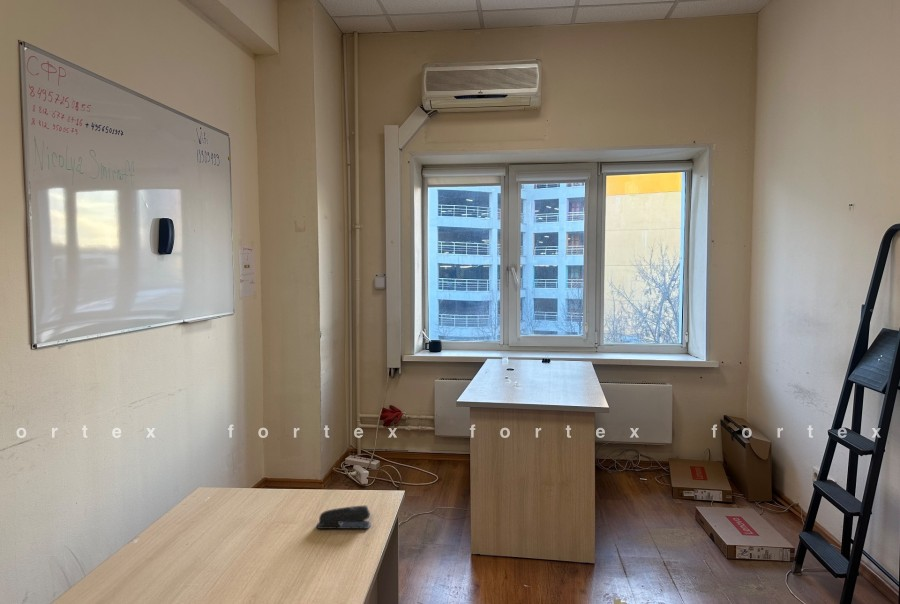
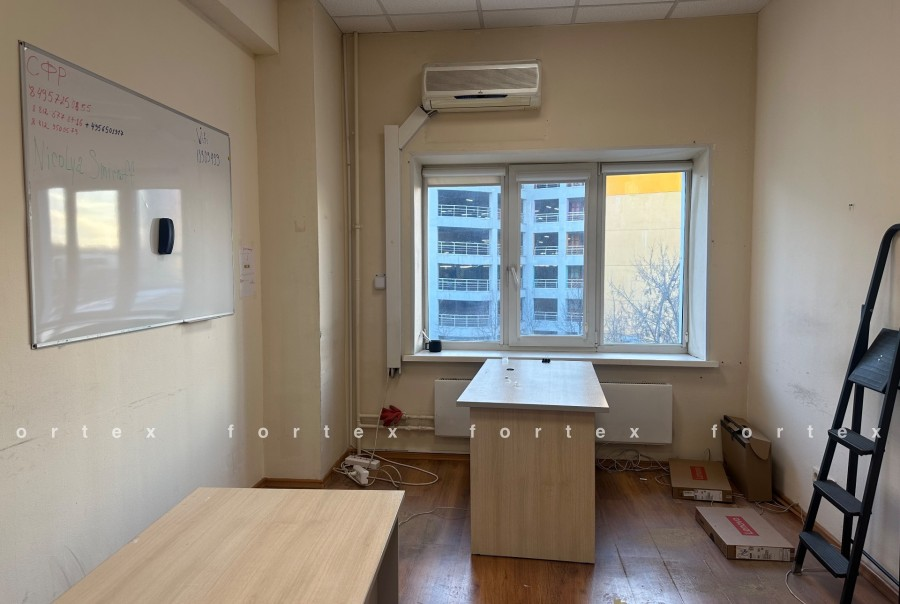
- stapler (343, 516)
